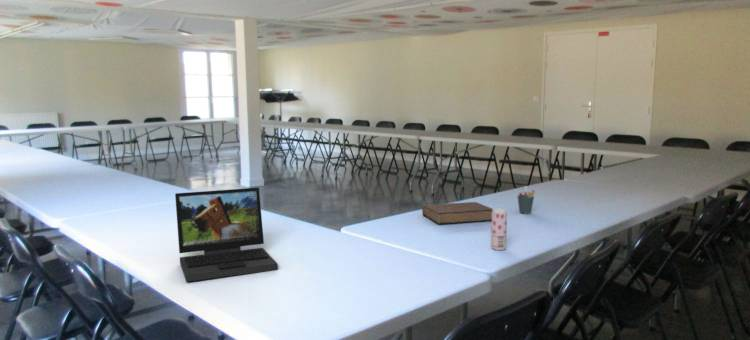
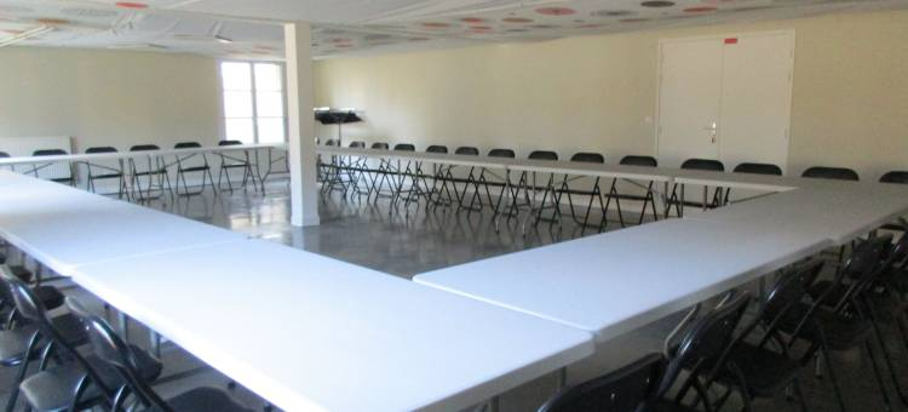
- laptop (225, 229)
- book (457, 212)
- pen holder (525, 200)
- beverage can (499, 229)
